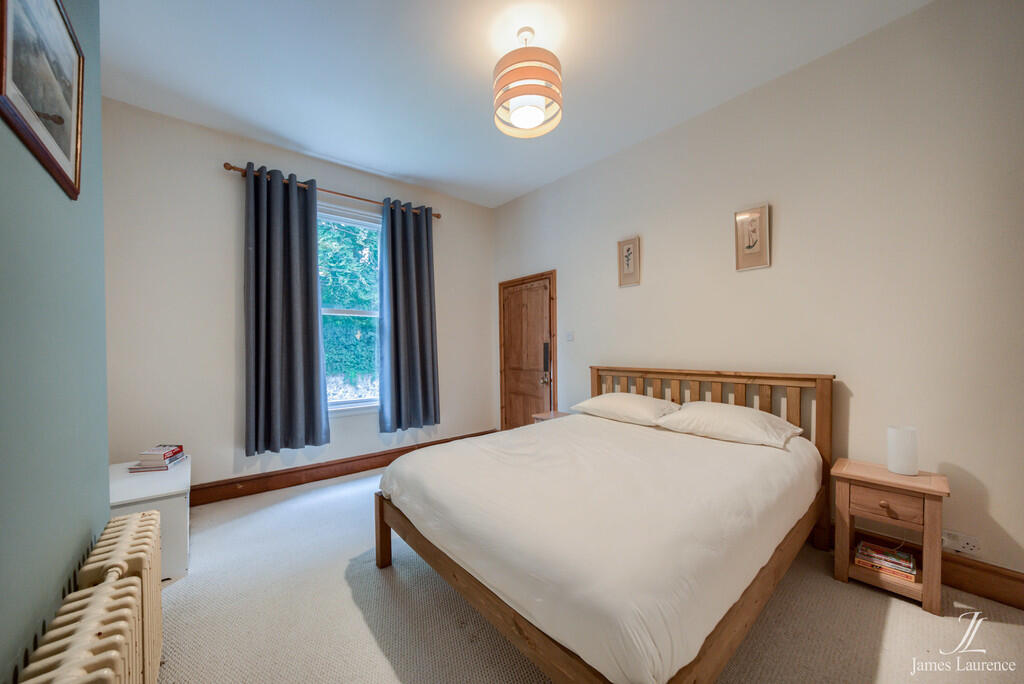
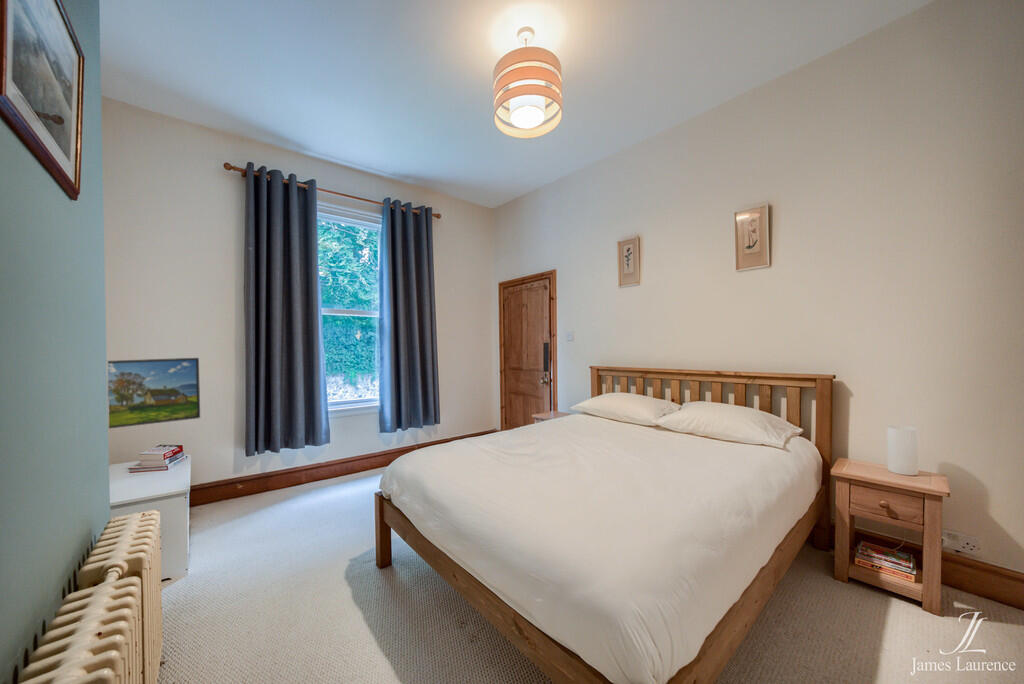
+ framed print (147, 391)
